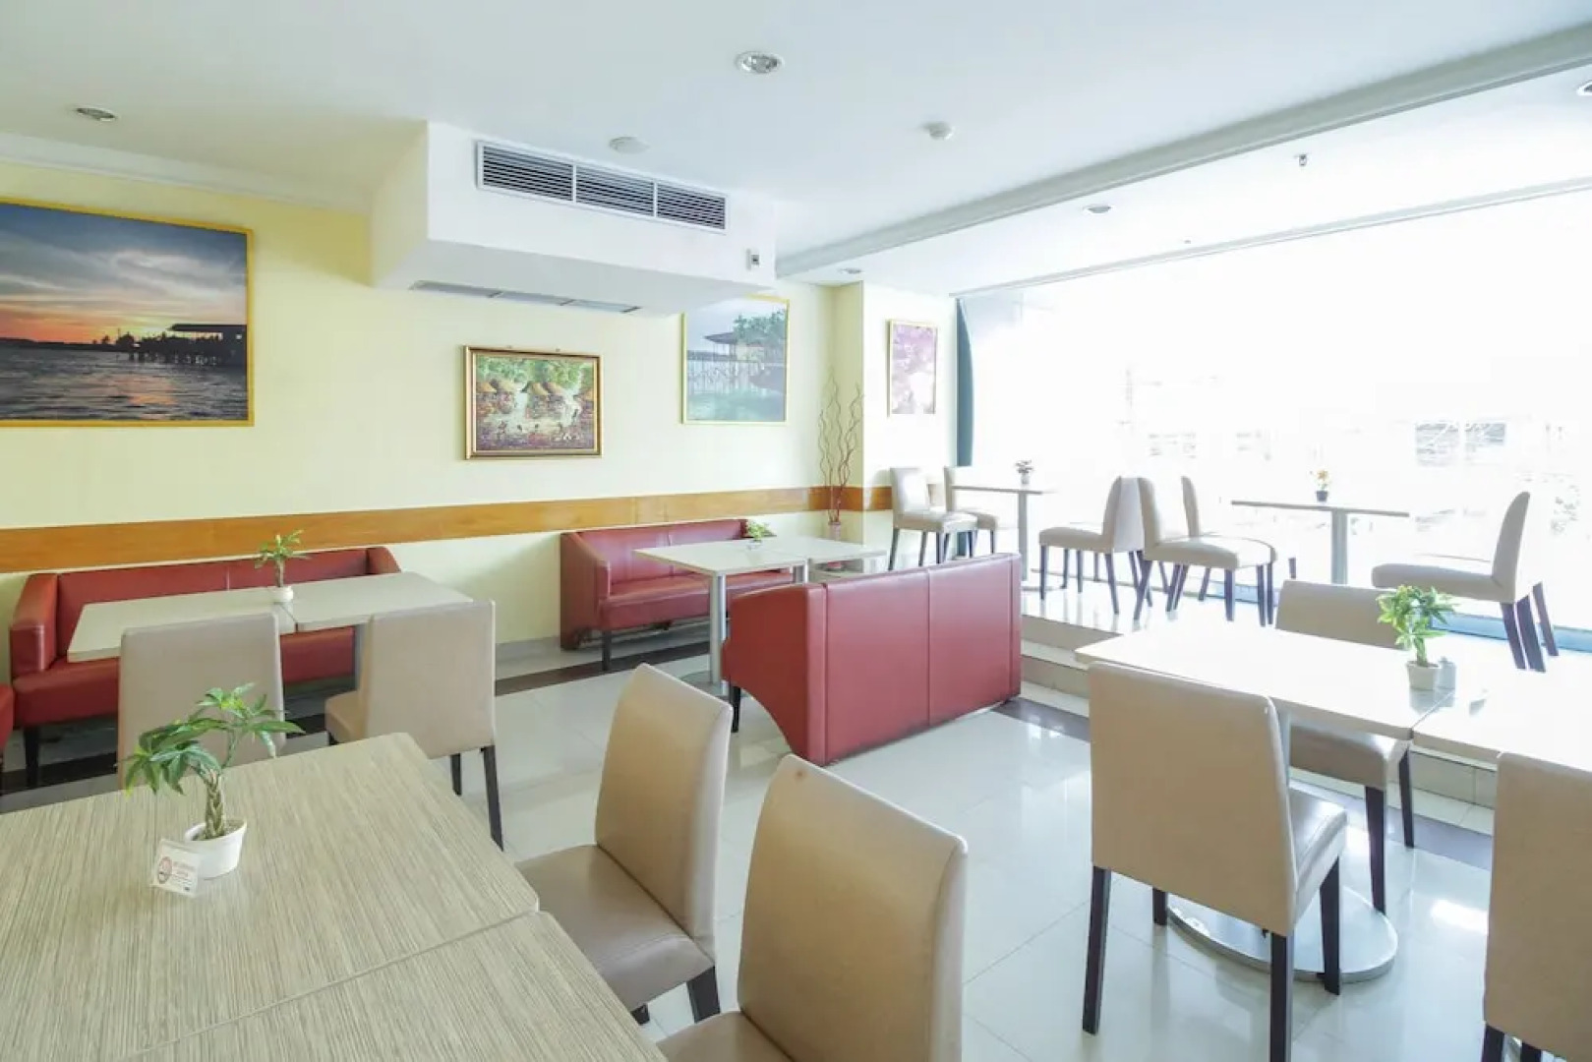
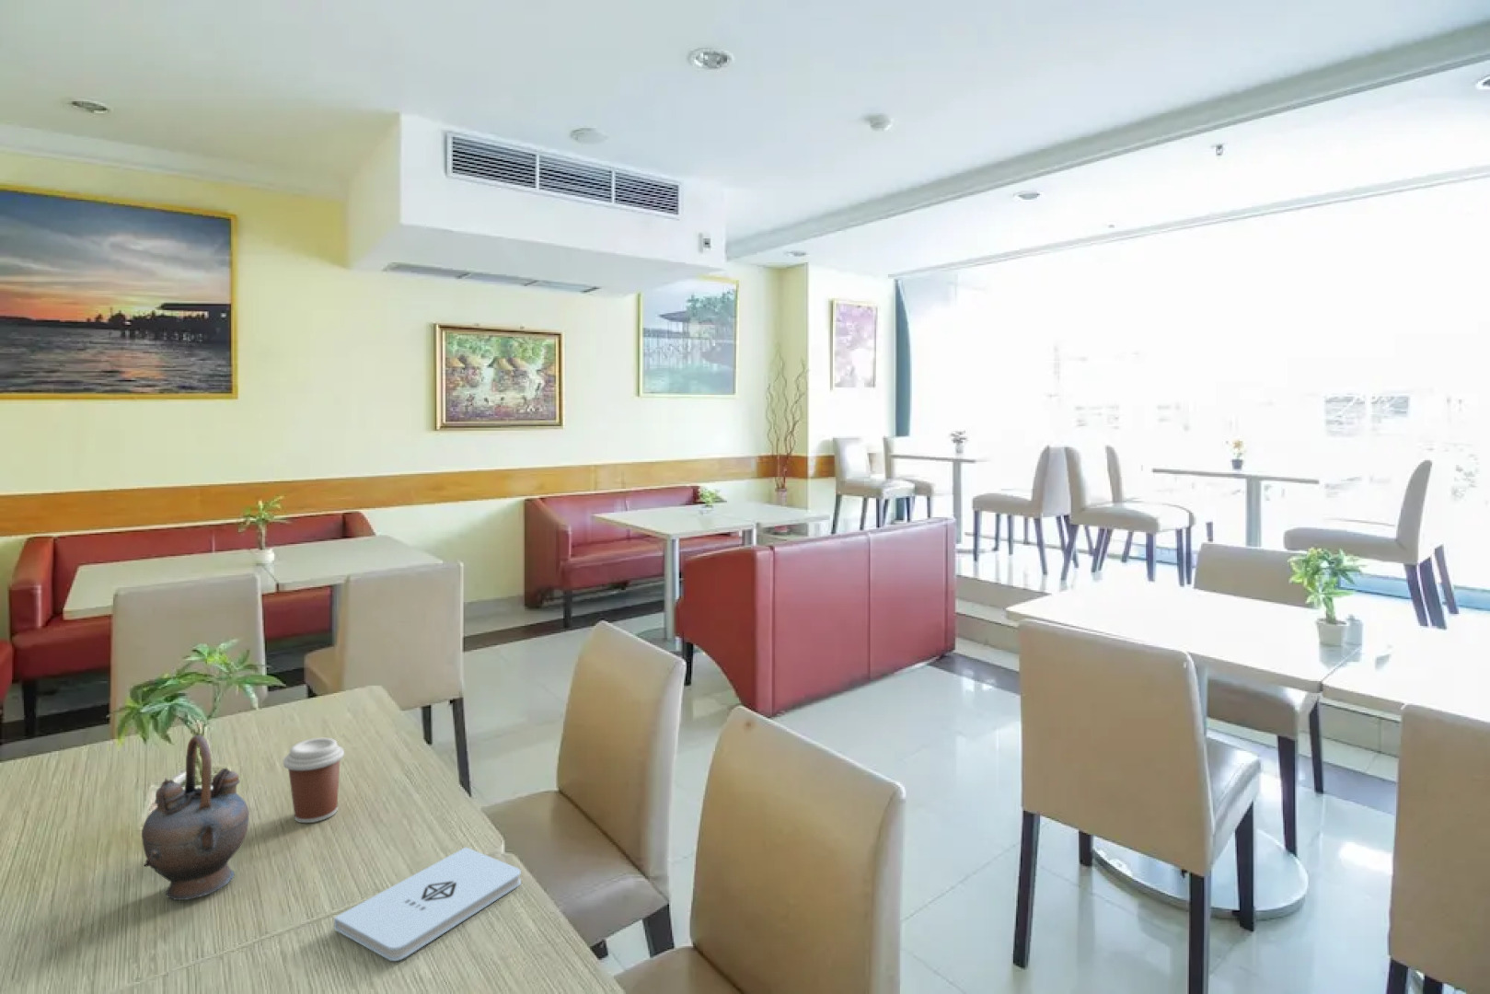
+ notepad (435, 899)
+ teapot (197, 815)
+ coffee cup (315, 780)
